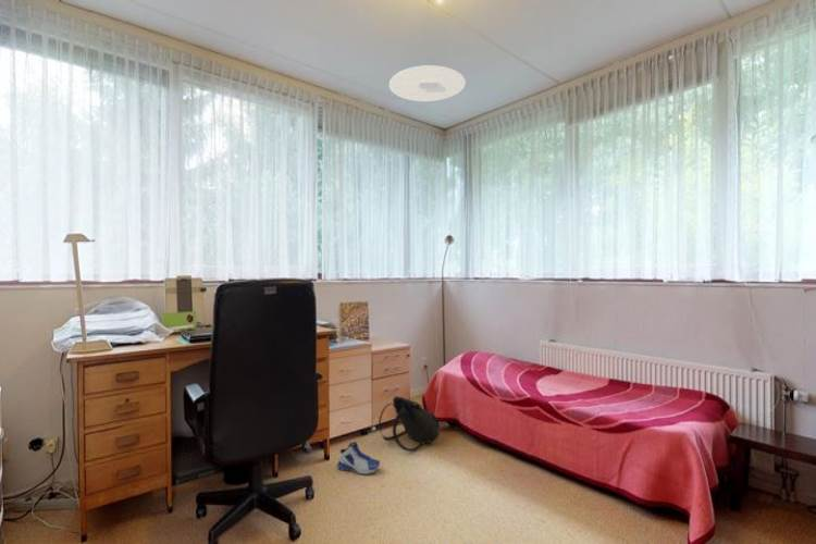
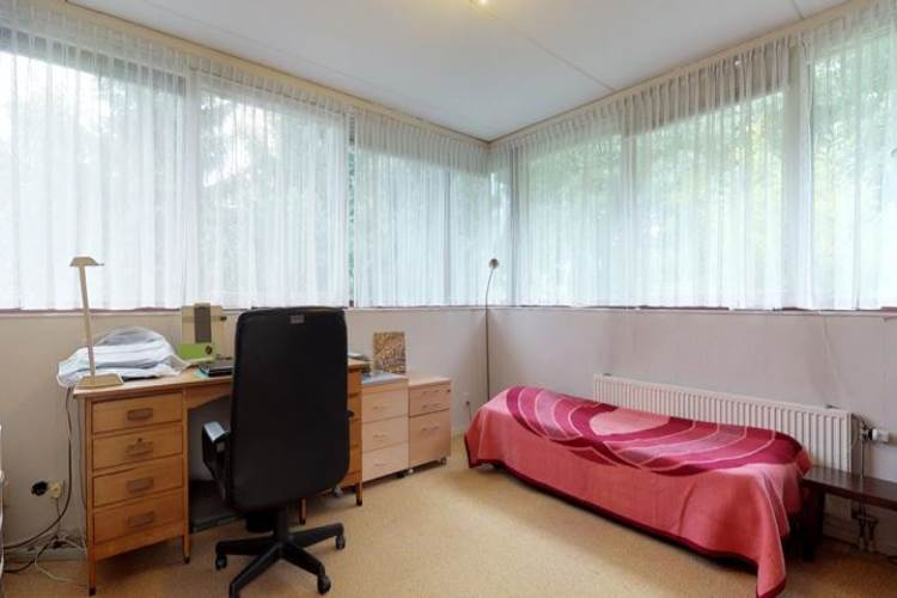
- backpack (409, 418)
- ceiling light (426, 82)
- sneaker (357, 456)
